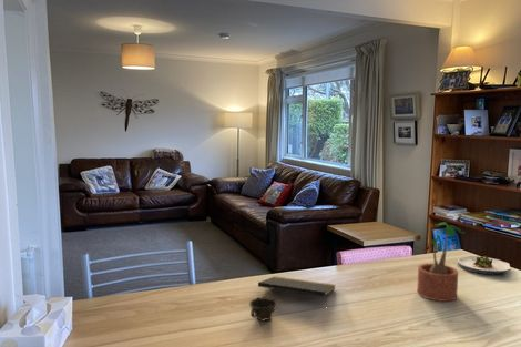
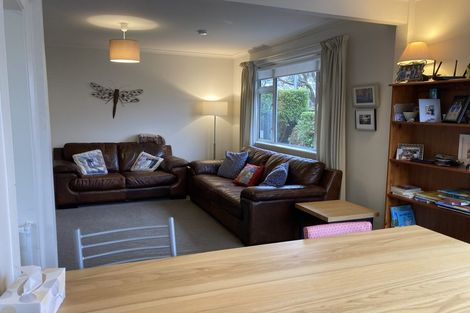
- salad plate (482, 261)
- cup (262, 310)
- notepad (297, 285)
- potted plant (442, 258)
